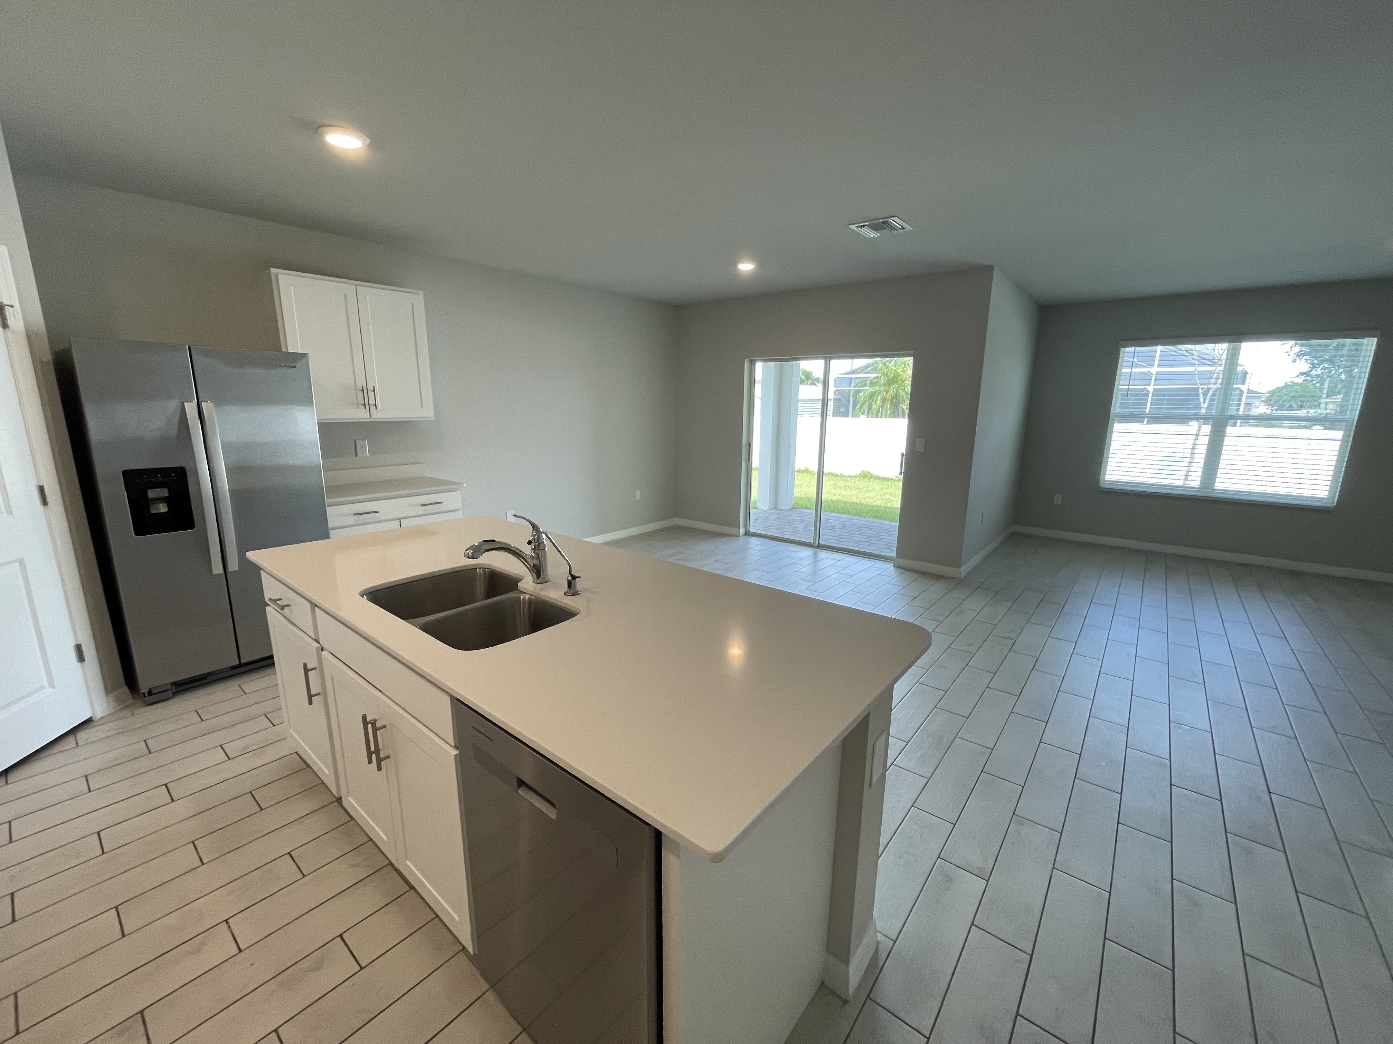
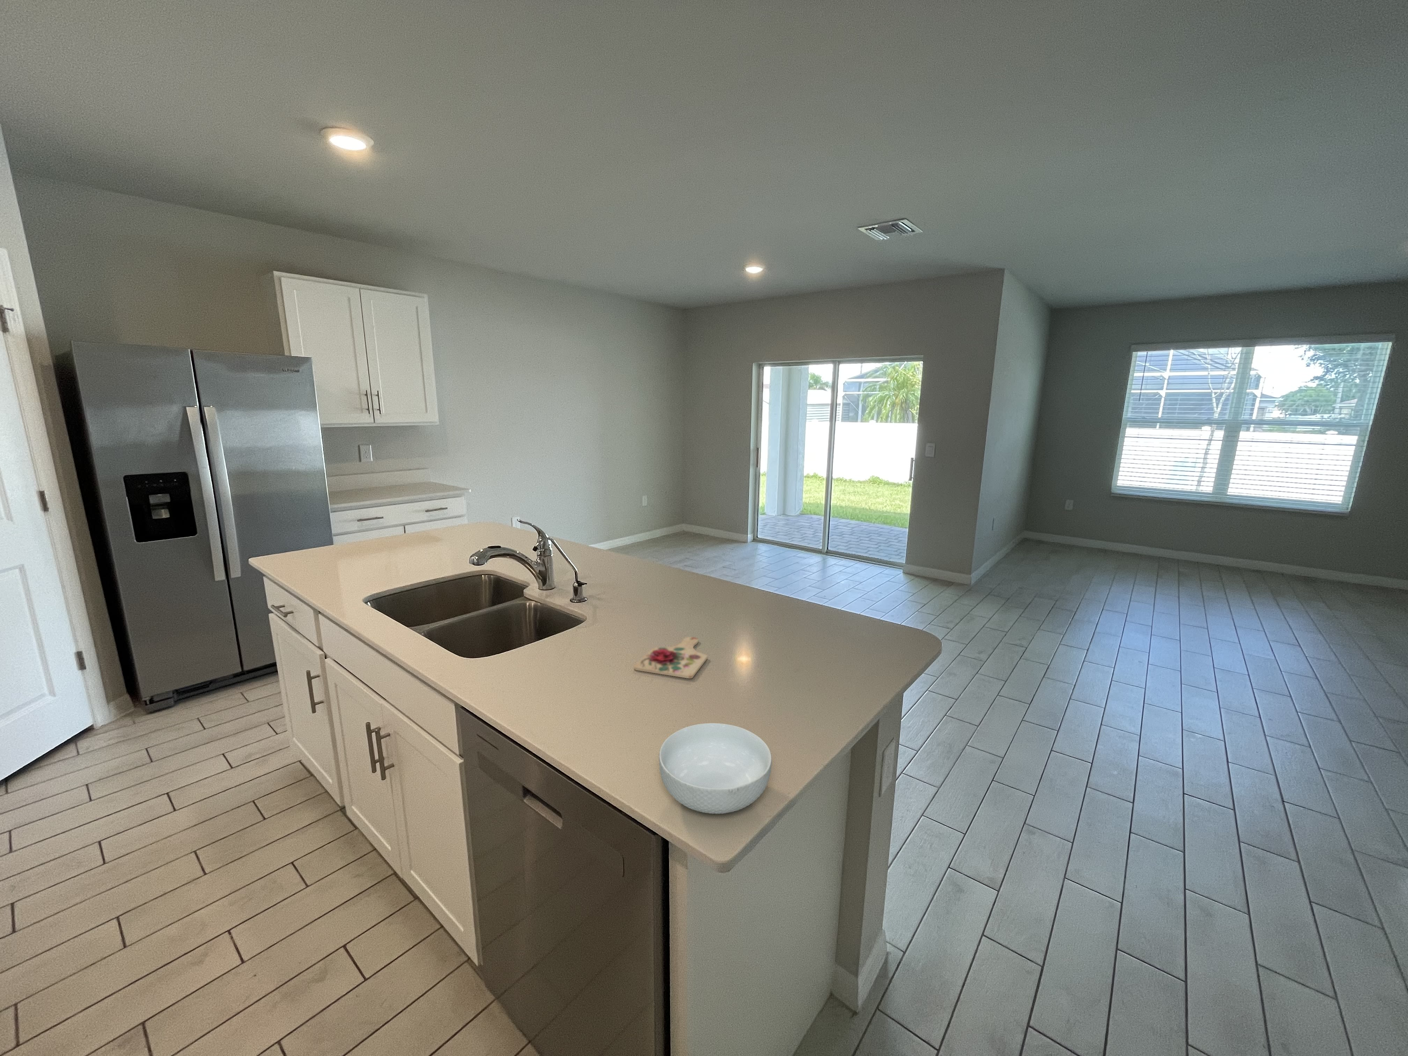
+ cereal bowl (715, 773)
+ cutting board (679, 650)
